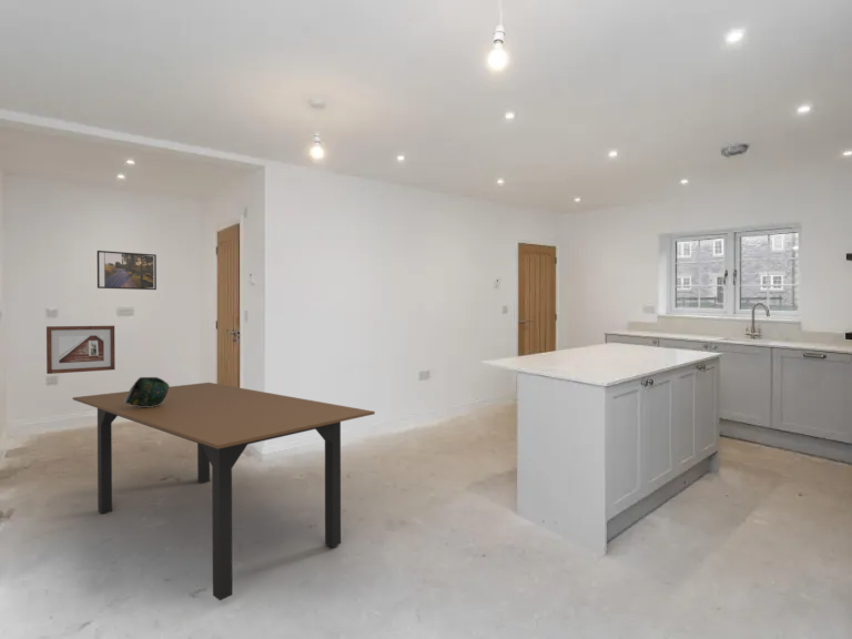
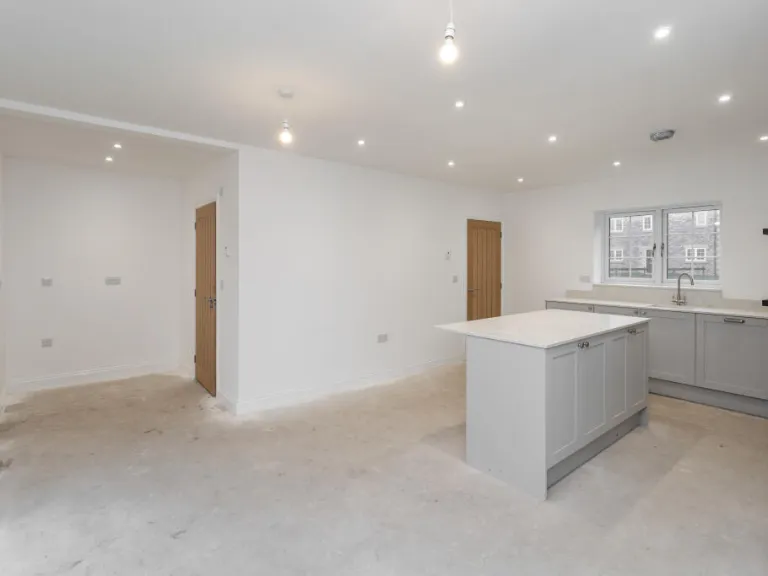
- picture frame (81, 348)
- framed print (128, 271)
- dining table (212, 465)
- decorative bowl (148, 392)
